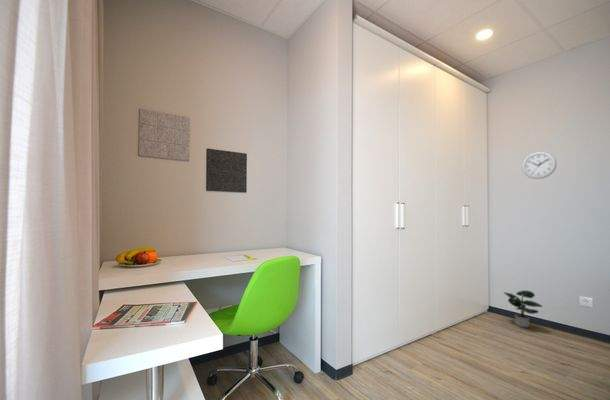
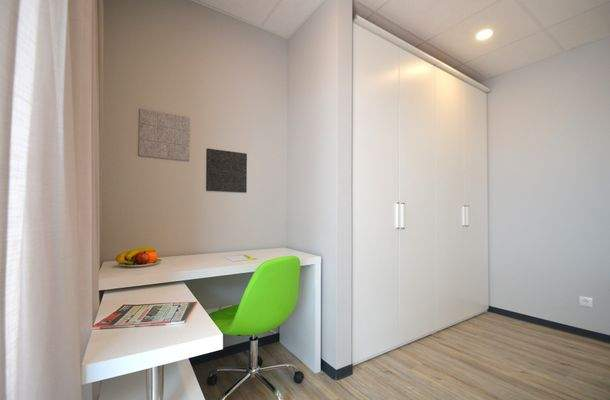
- potted plant (524, 309)
- wall clock (538, 165)
